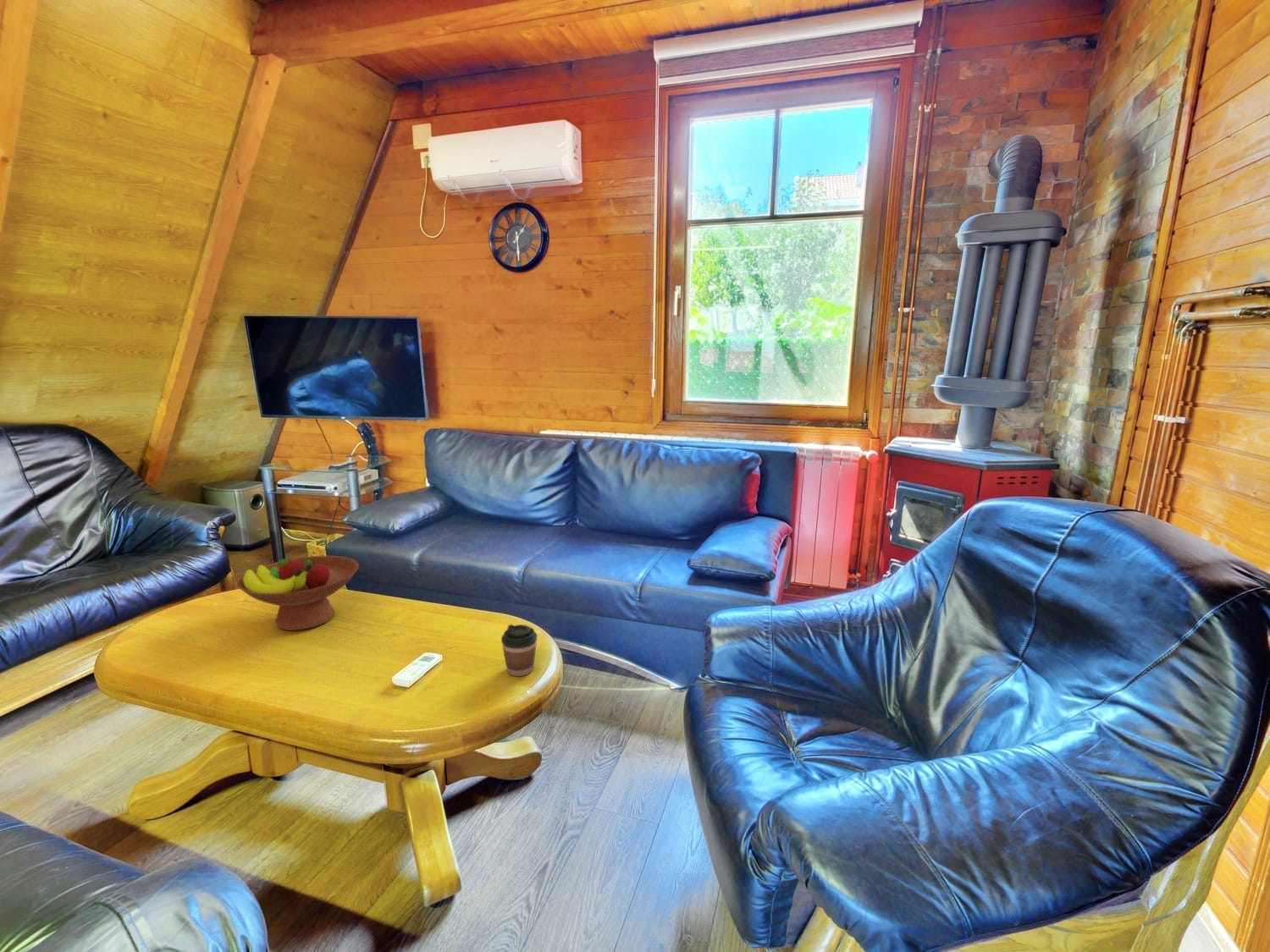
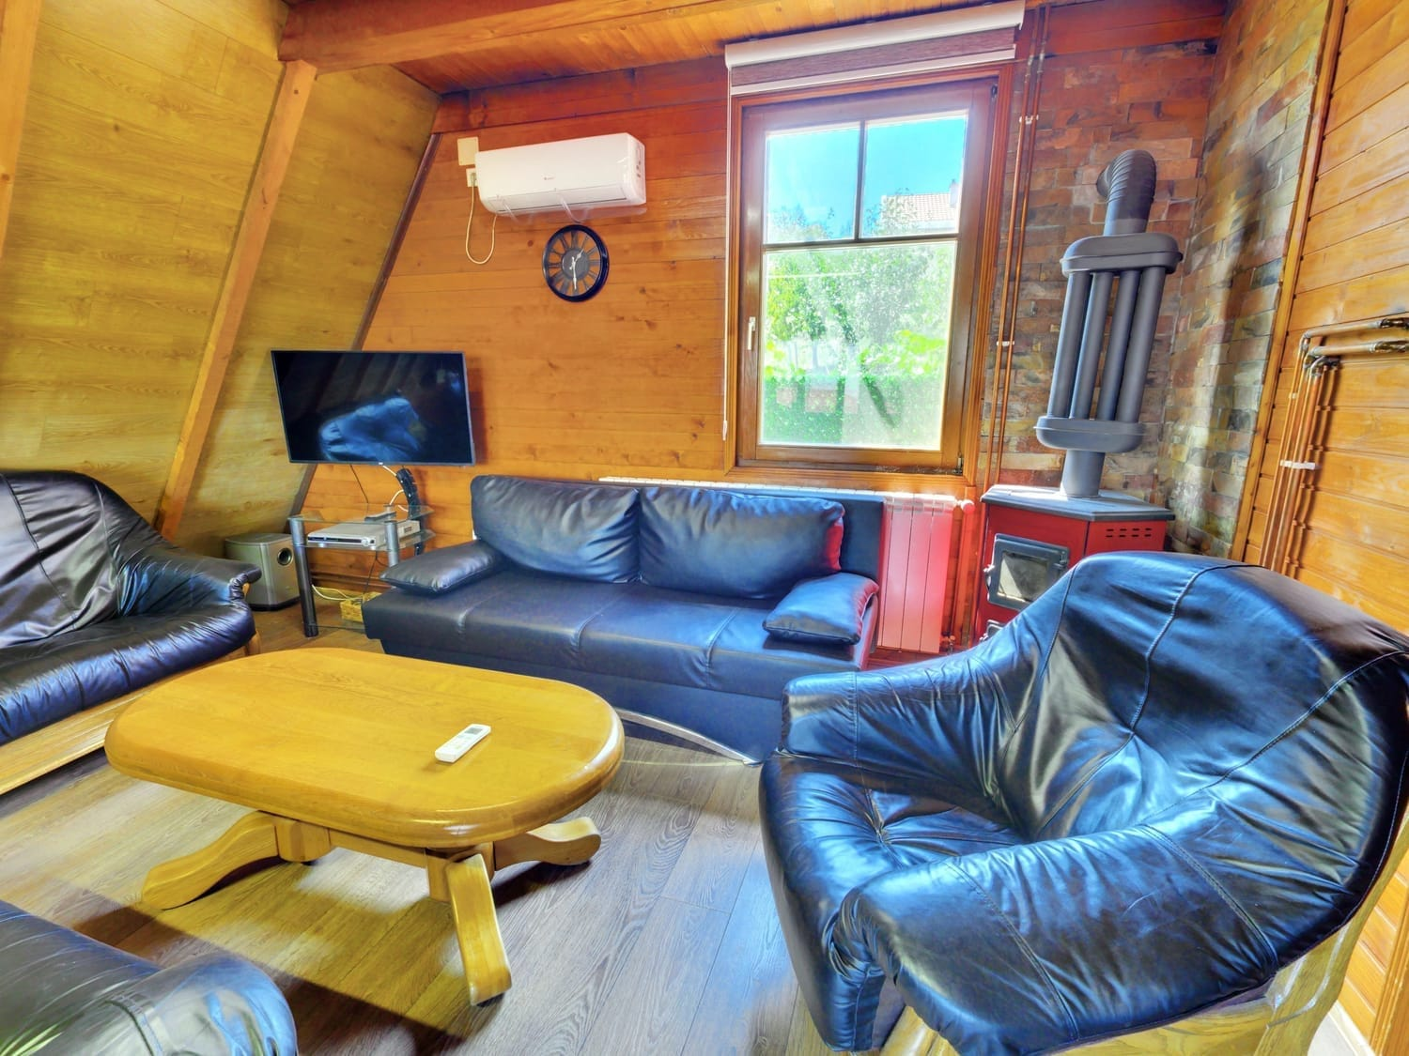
- coffee cup (519, 647)
- fruit bowl (302, 587)
